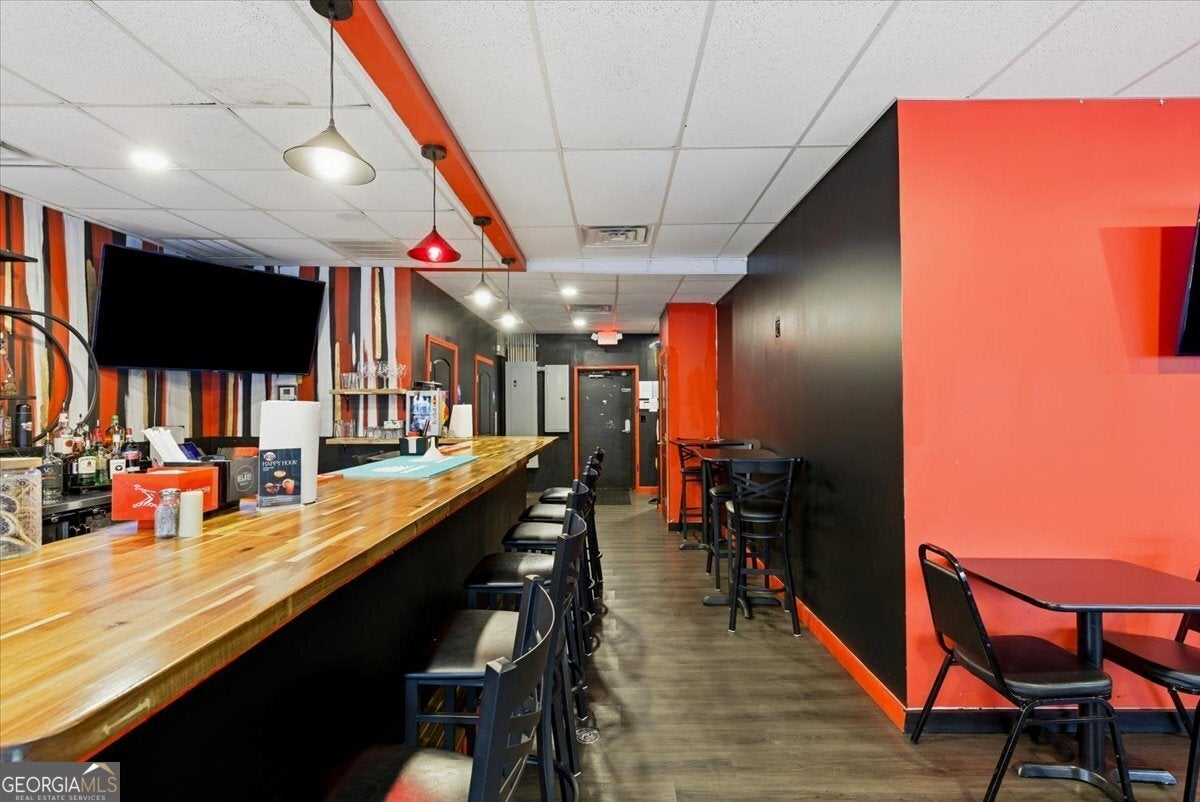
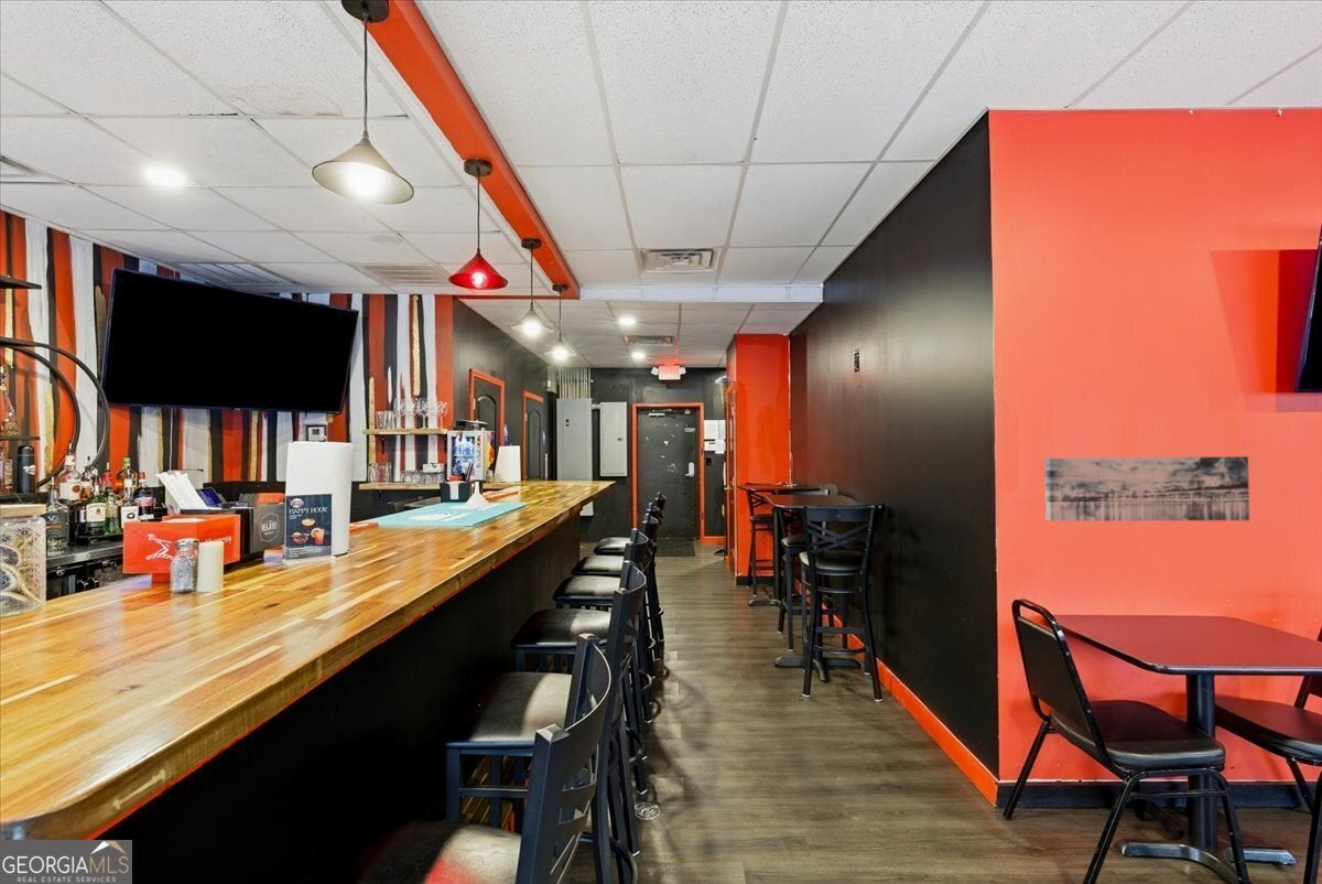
+ wall art (1145, 488)
